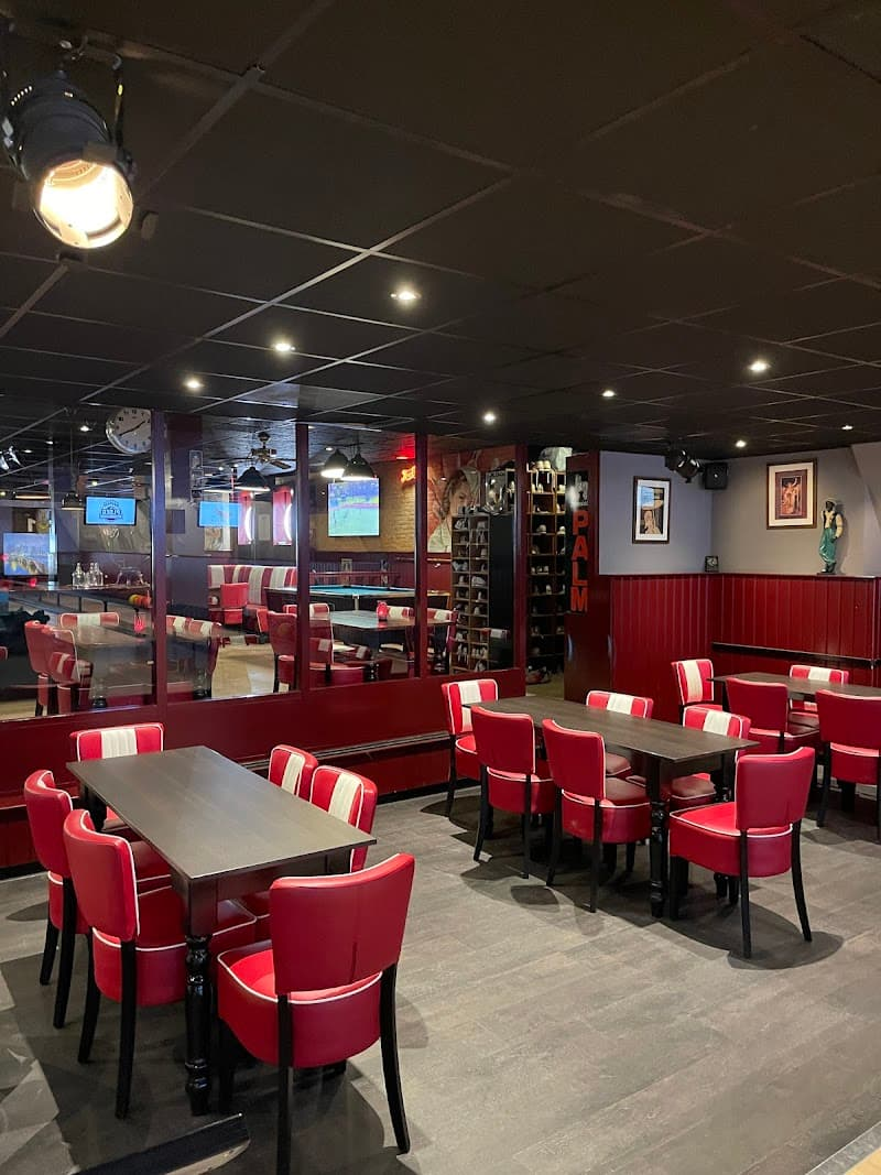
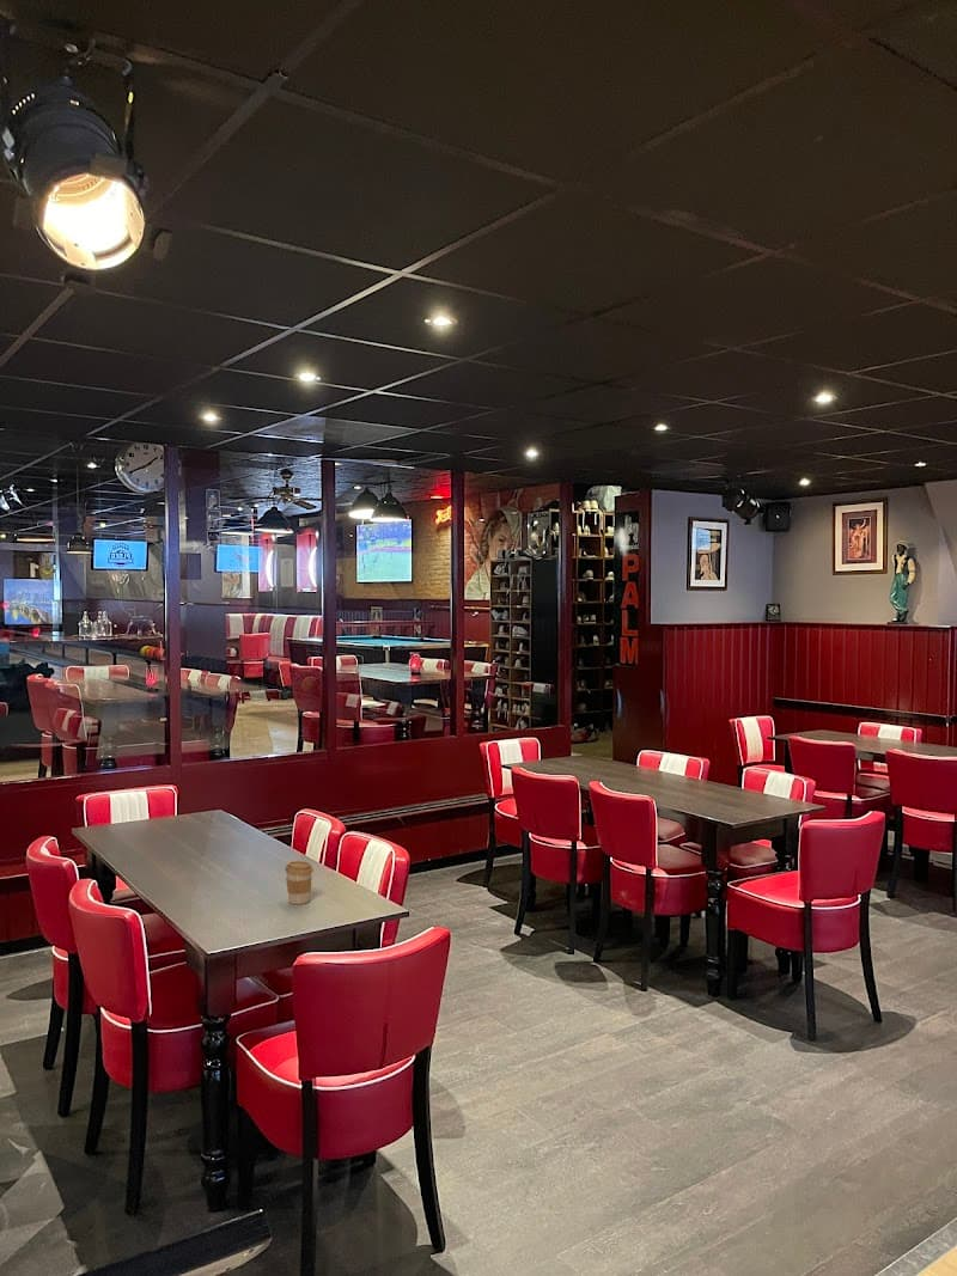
+ coffee cup (299, 881)
